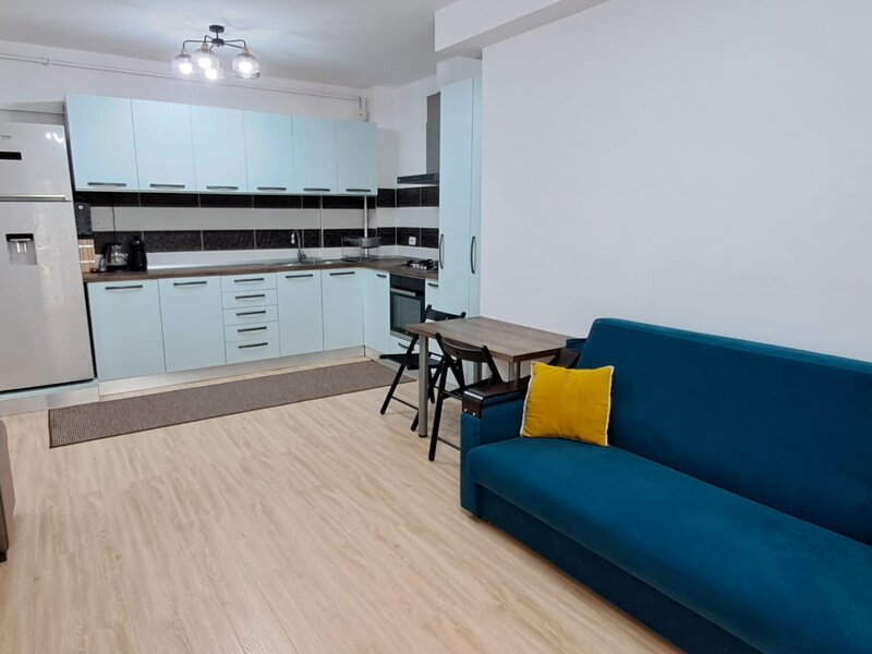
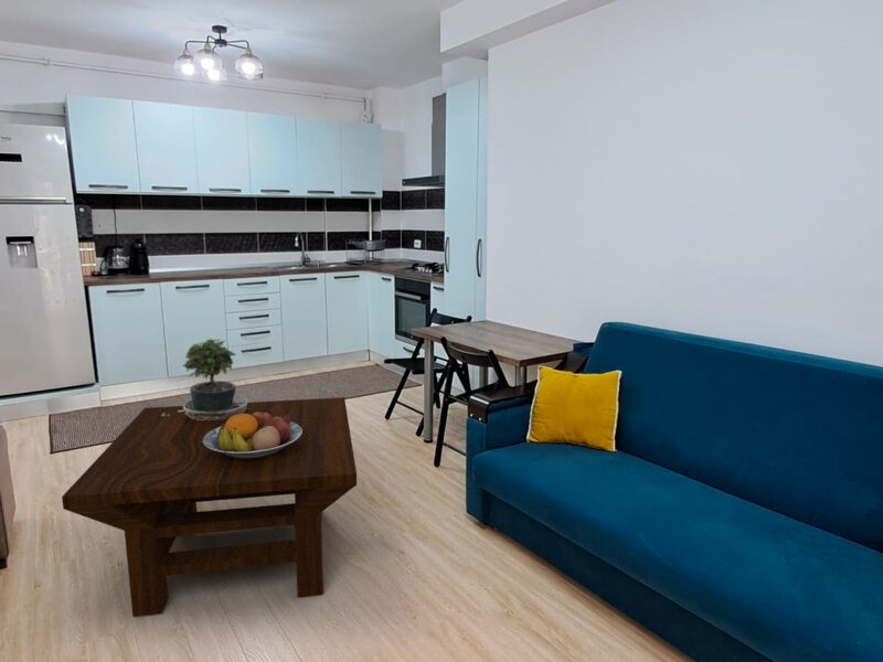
+ potted plant (206, 374)
+ coffee table (238, 496)
+ fruit bowl (253, 429)
